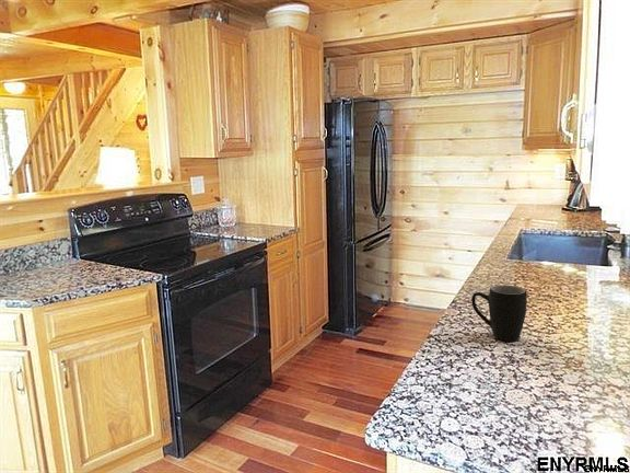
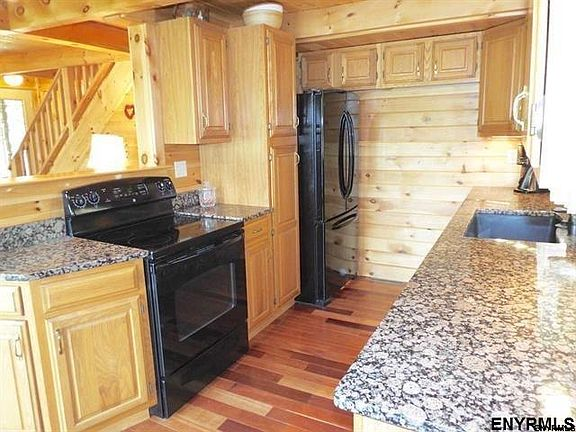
- mug (498, 312)
